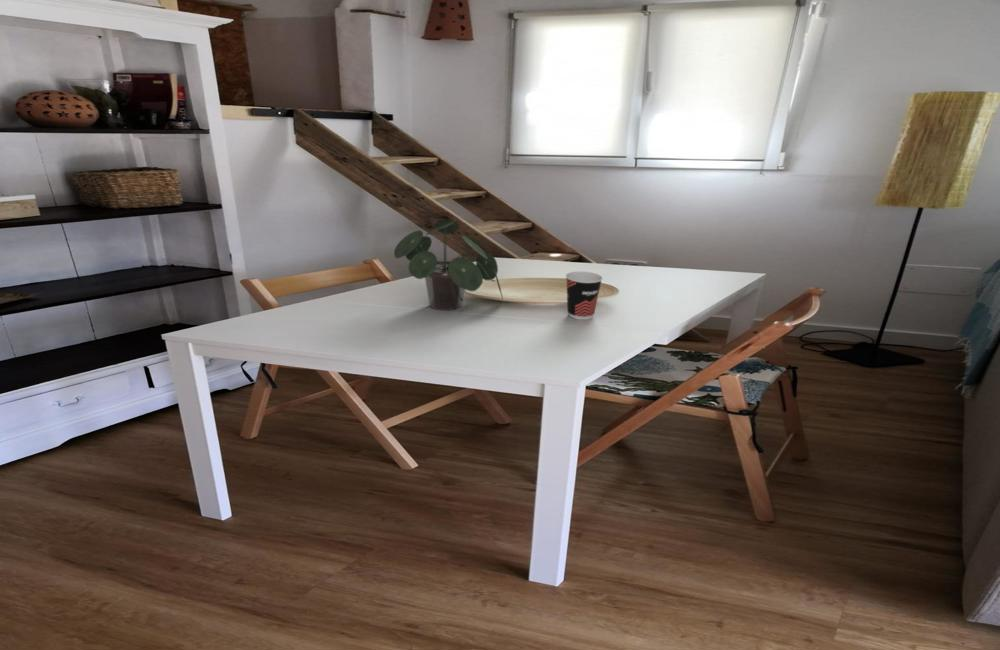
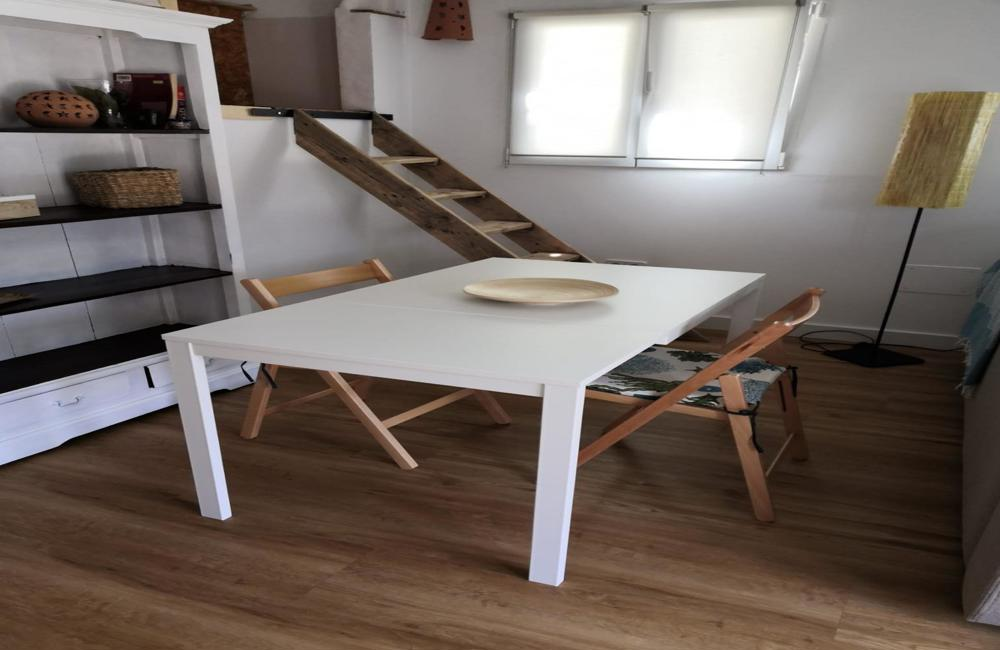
- cup (582, 296)
- potted plant (449, 264)
